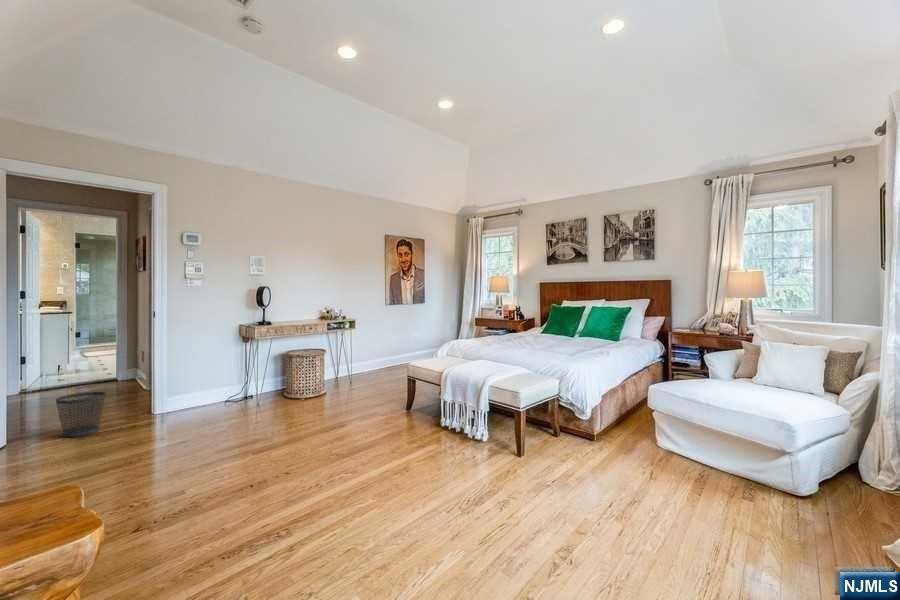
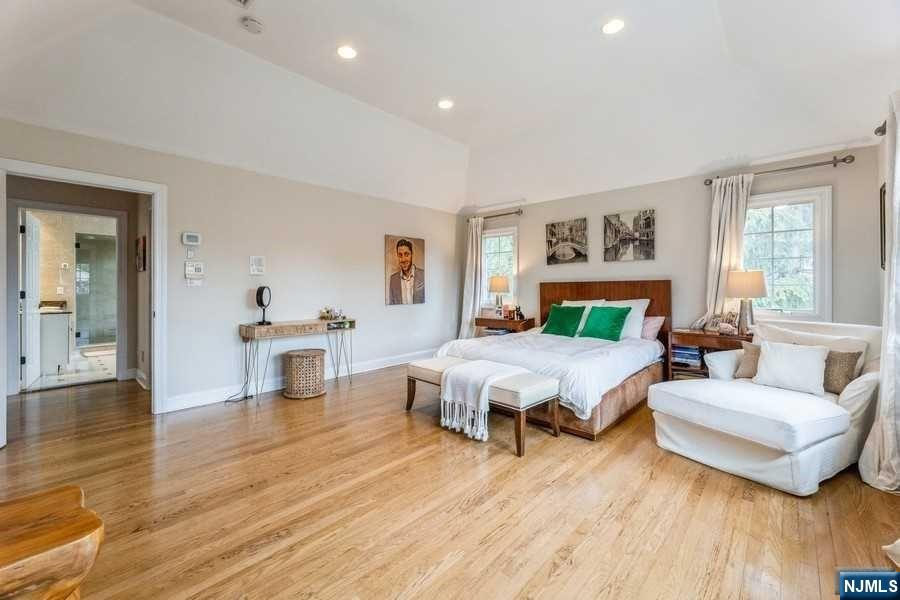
- wastebasket (81, 414)
